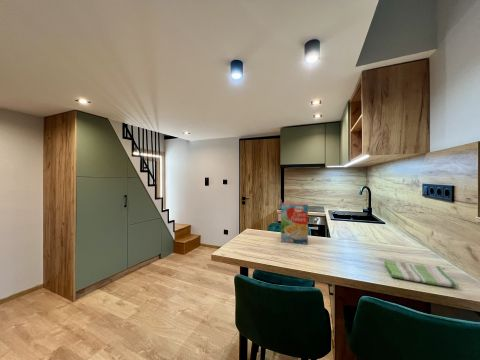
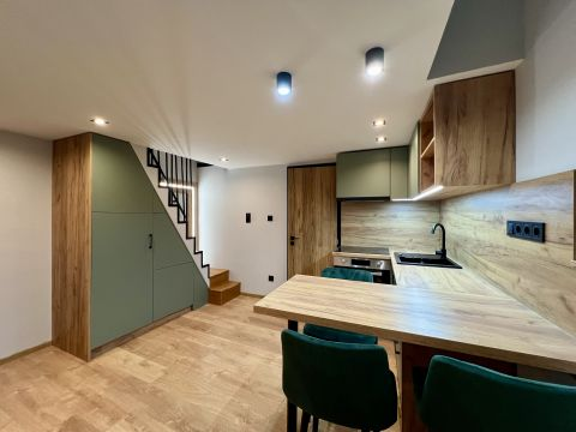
- cereal box (294, 222)
- dish towel (416, 271)
